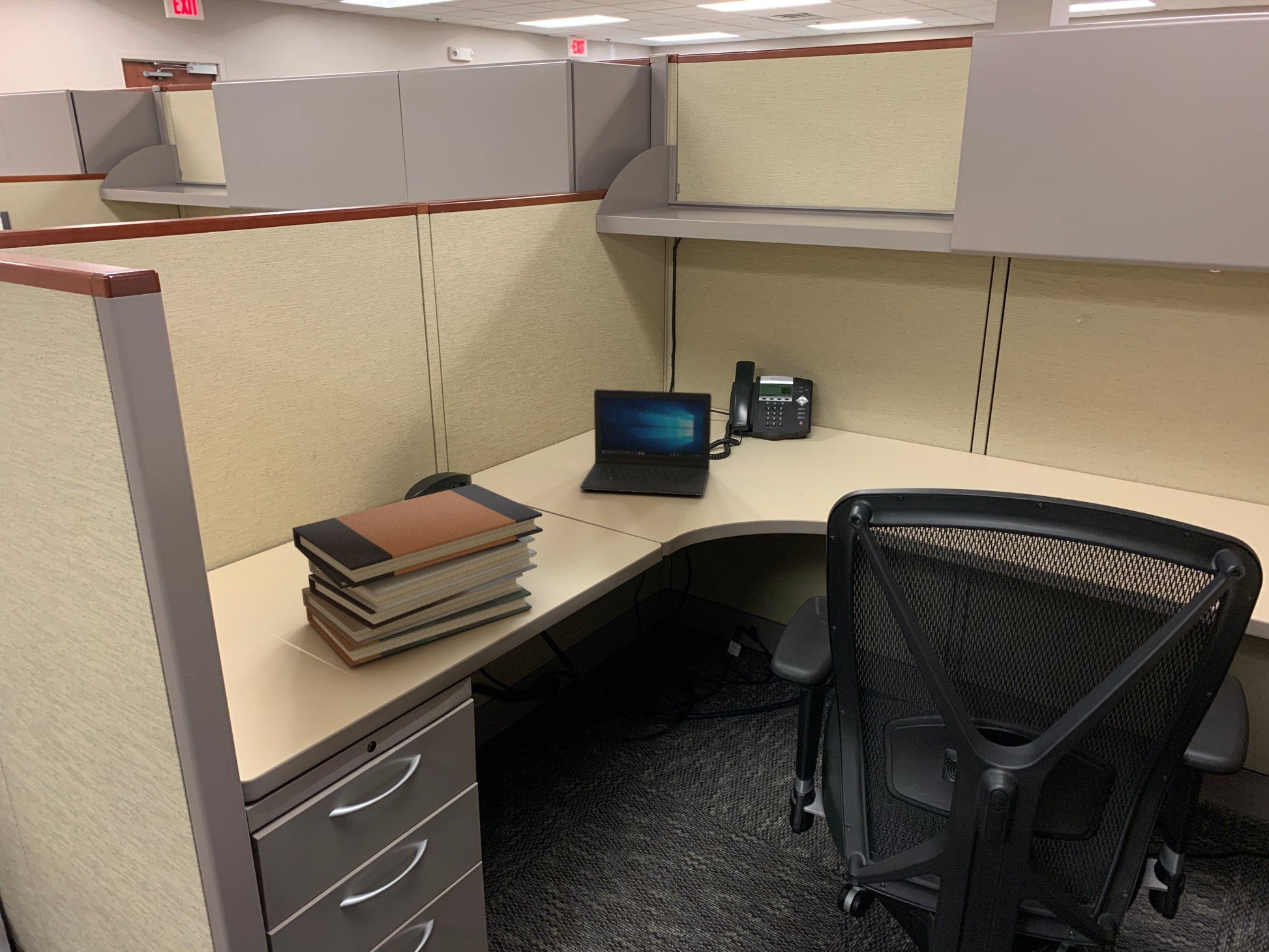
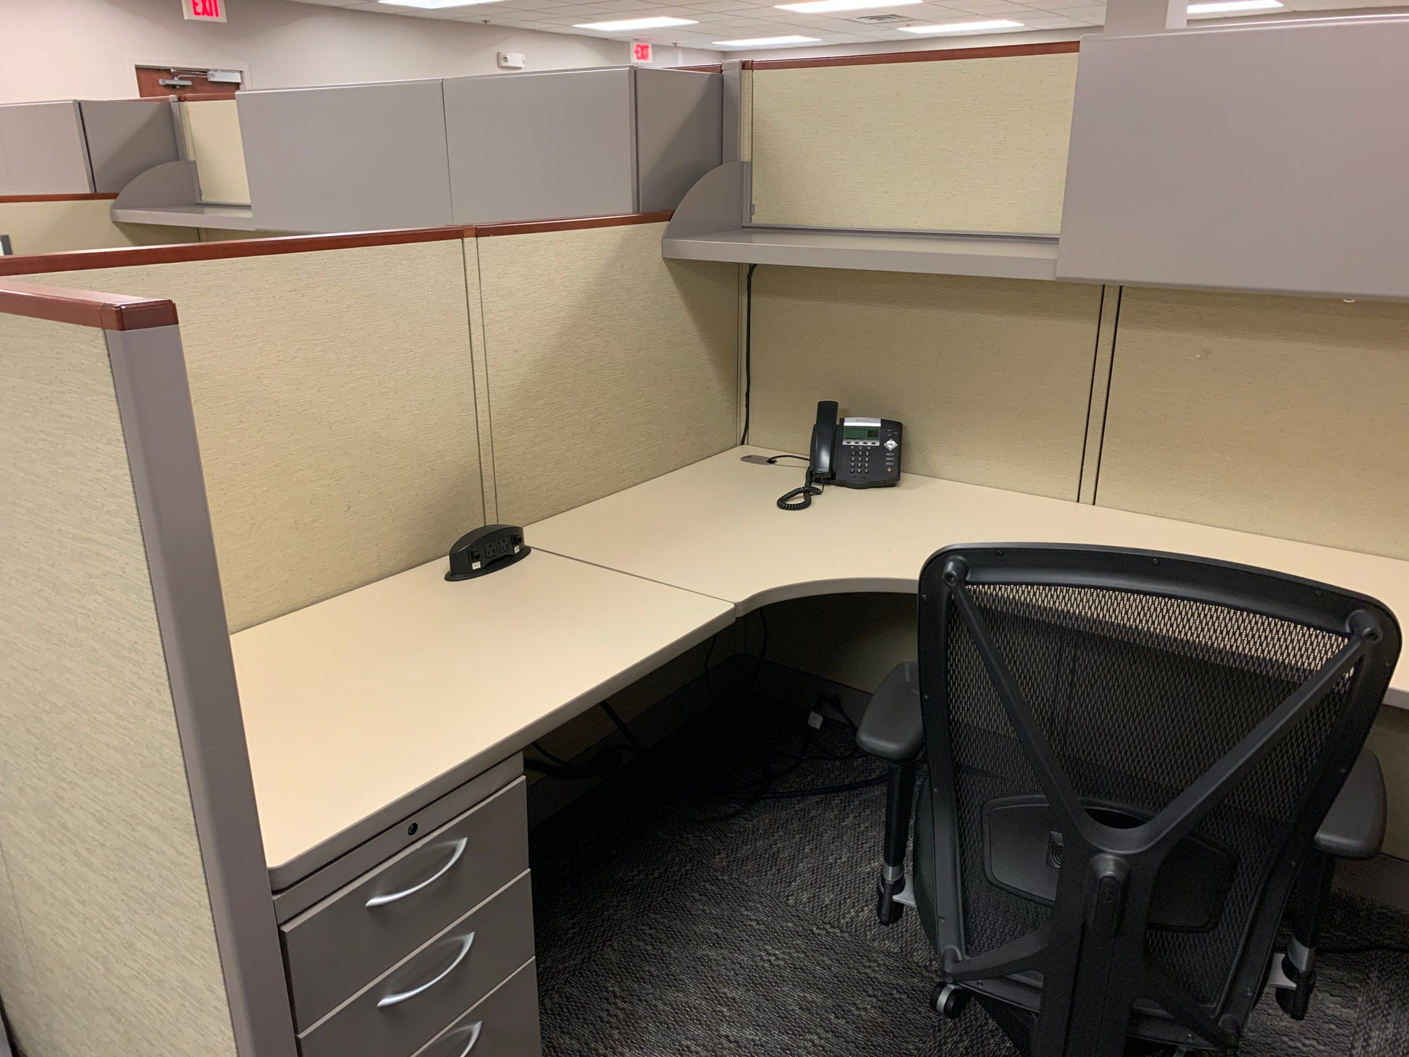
- laptop (646, 440)
- book stack (423, 567)
